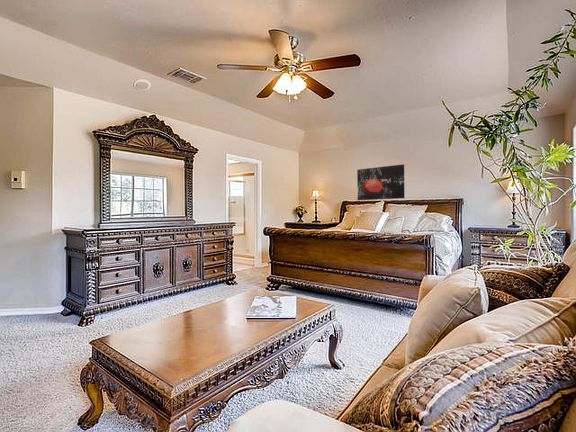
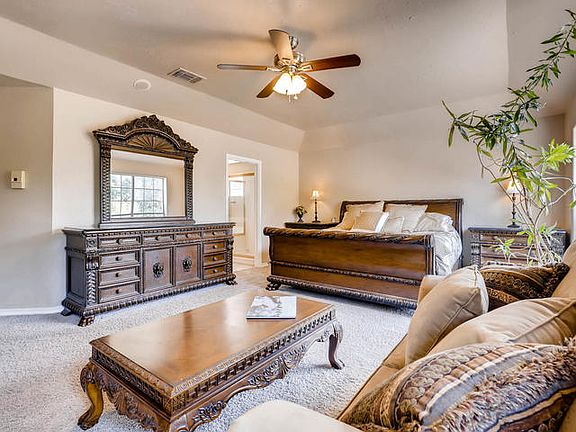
- wall art (379, 183)
